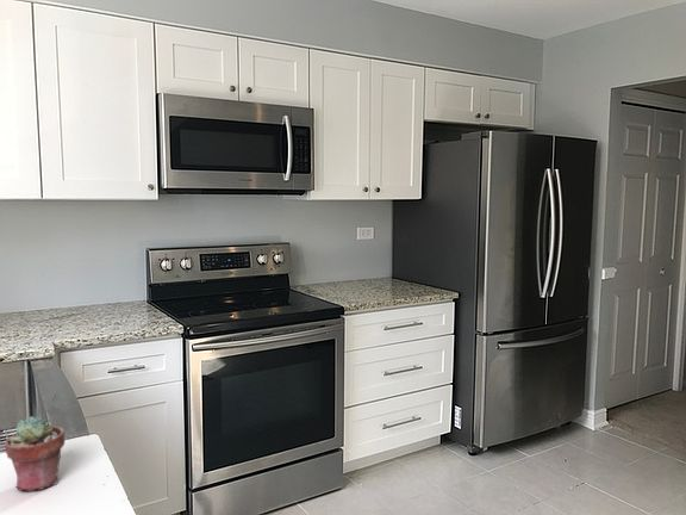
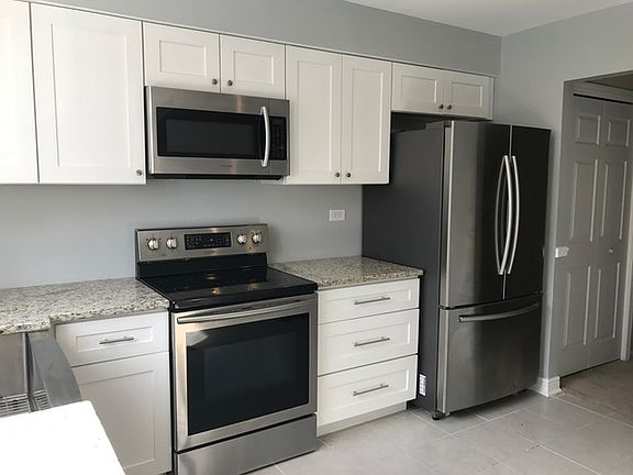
- potted succulent (36, 449)
